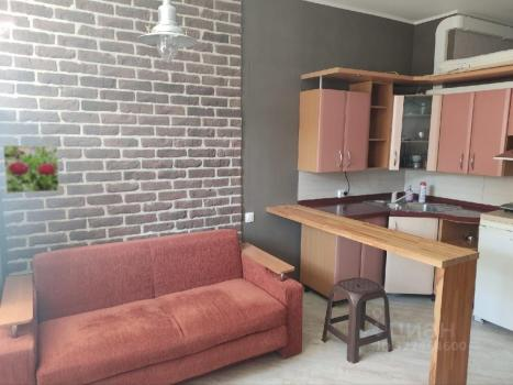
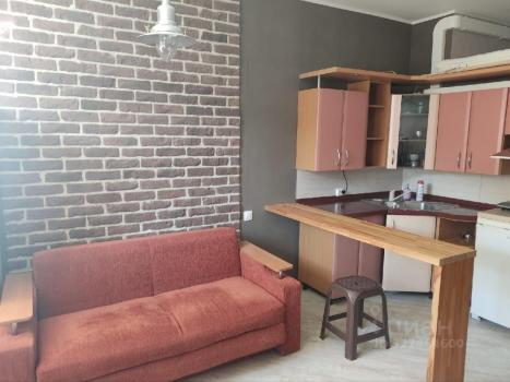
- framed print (32, 168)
